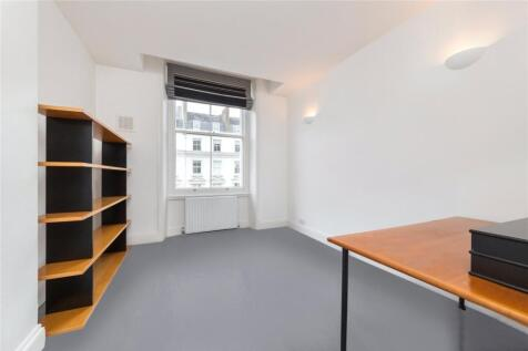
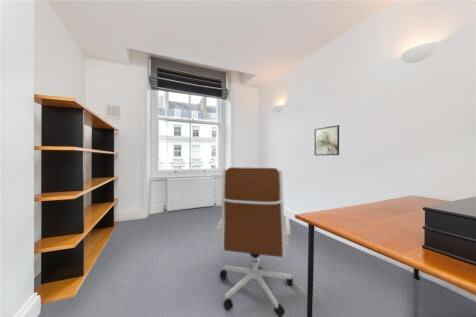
+ office chair (255, 226)
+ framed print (326, 141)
